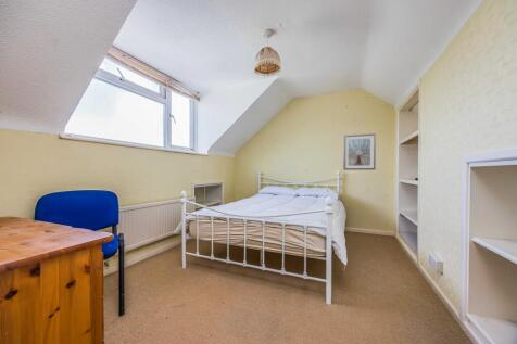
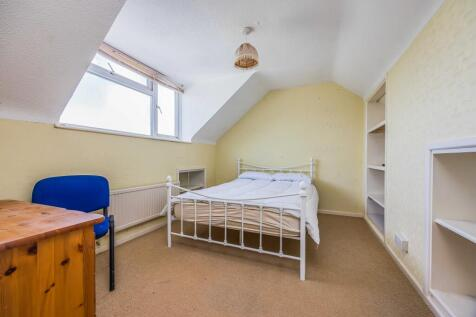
- picture frame (358, 152)
